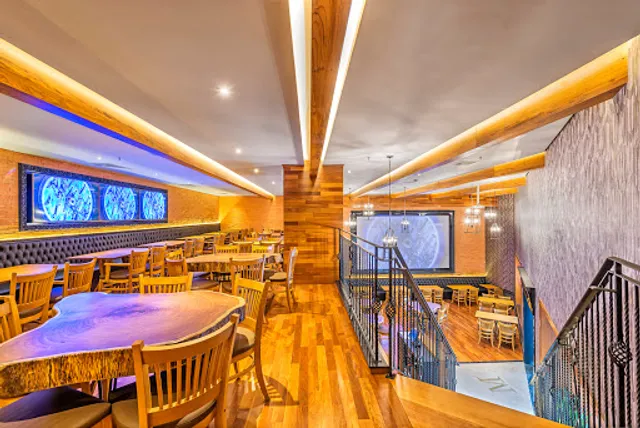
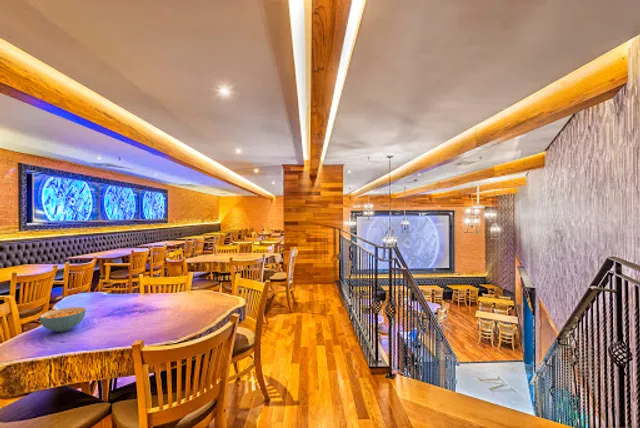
+ cereal bowl (63, 321)
